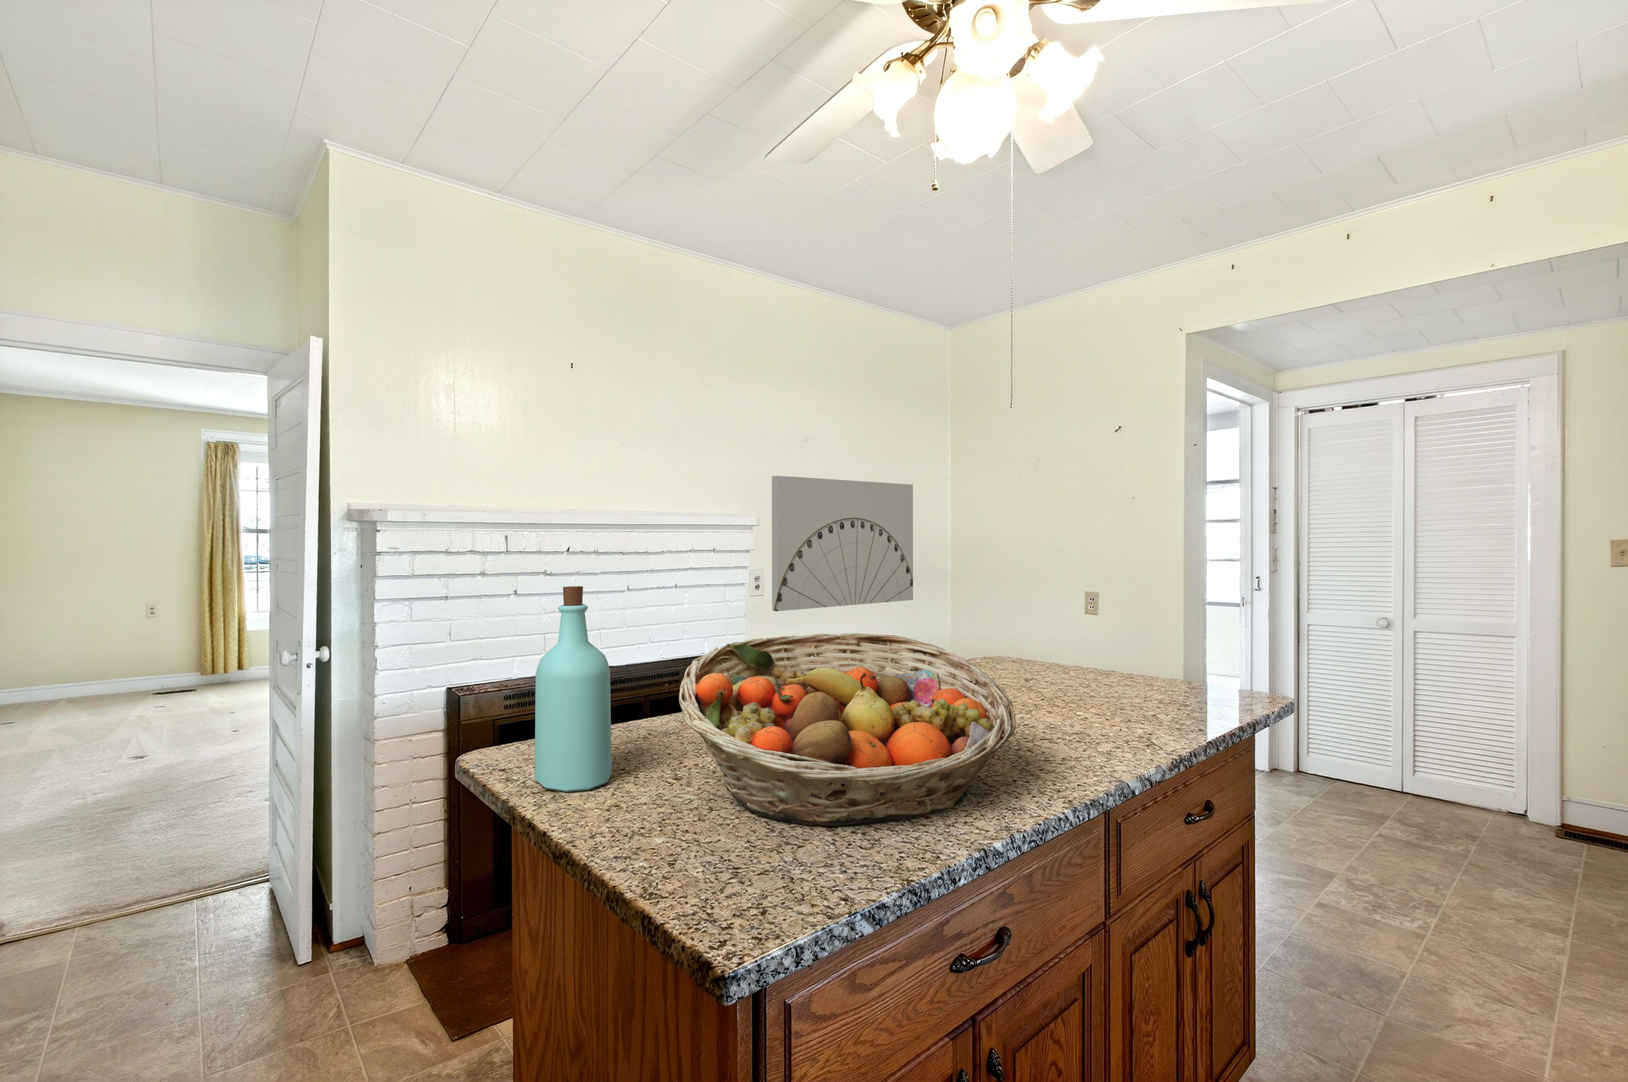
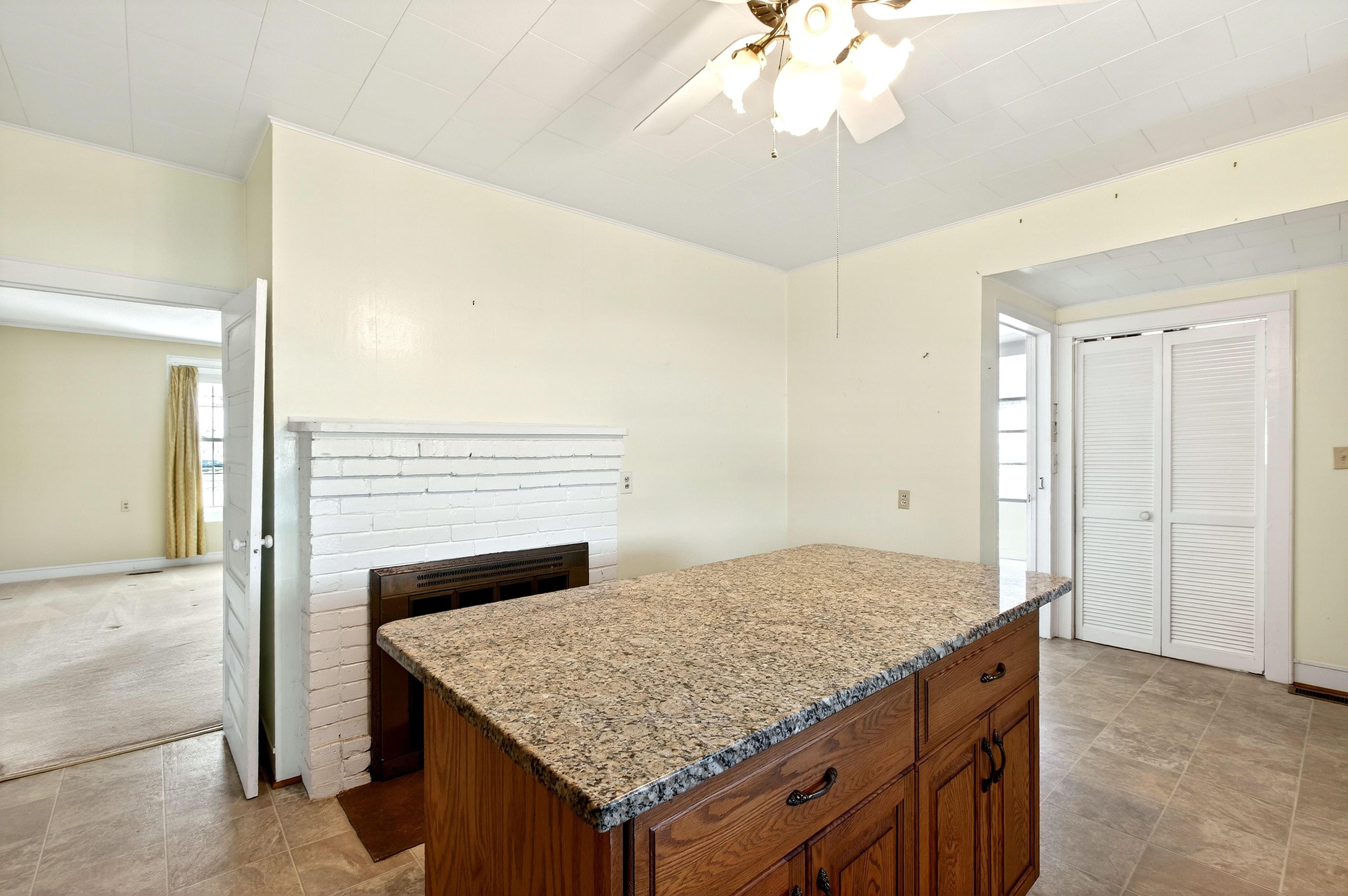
- bottle (574, 682)
- wall art (848, 542)
- fruit basket (847, 717)
